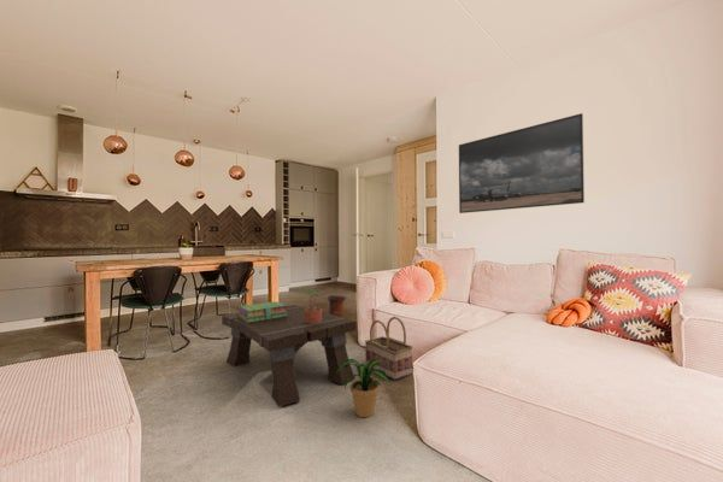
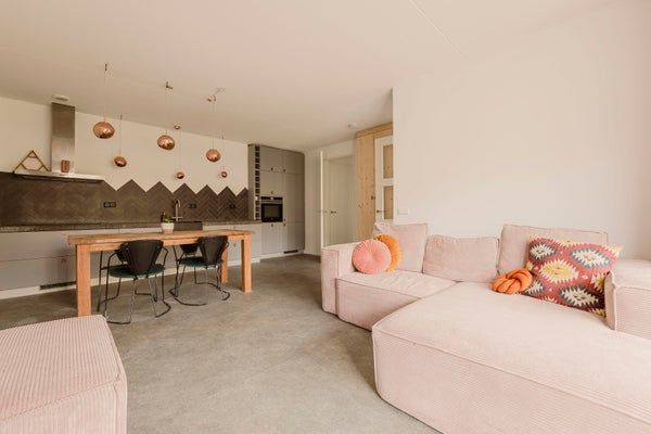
- coffee table (286, 343)
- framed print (512, 170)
- stack of books (263, 310)
- potted plant (311, 304)
- basket (388, 343)
- potted plant (364, 386)
- vase (336, 311)
